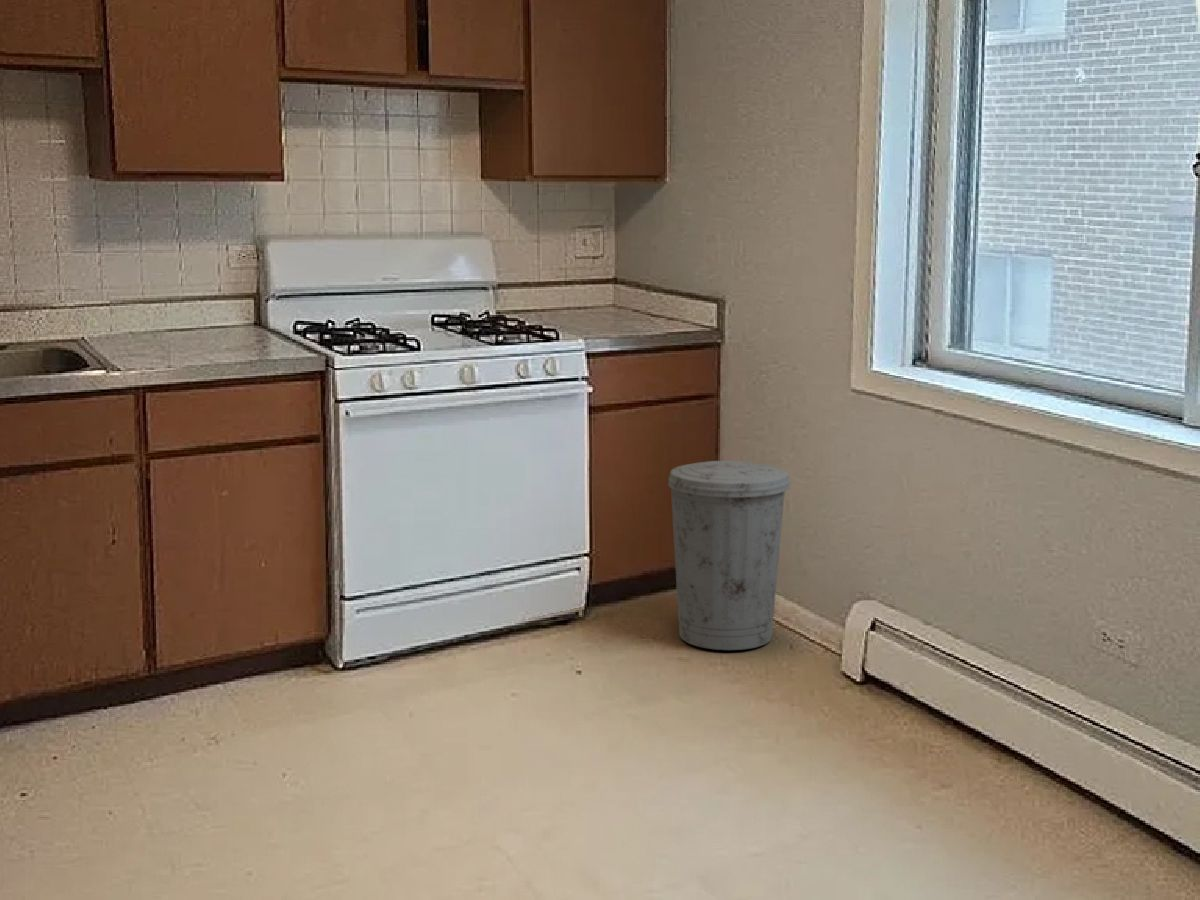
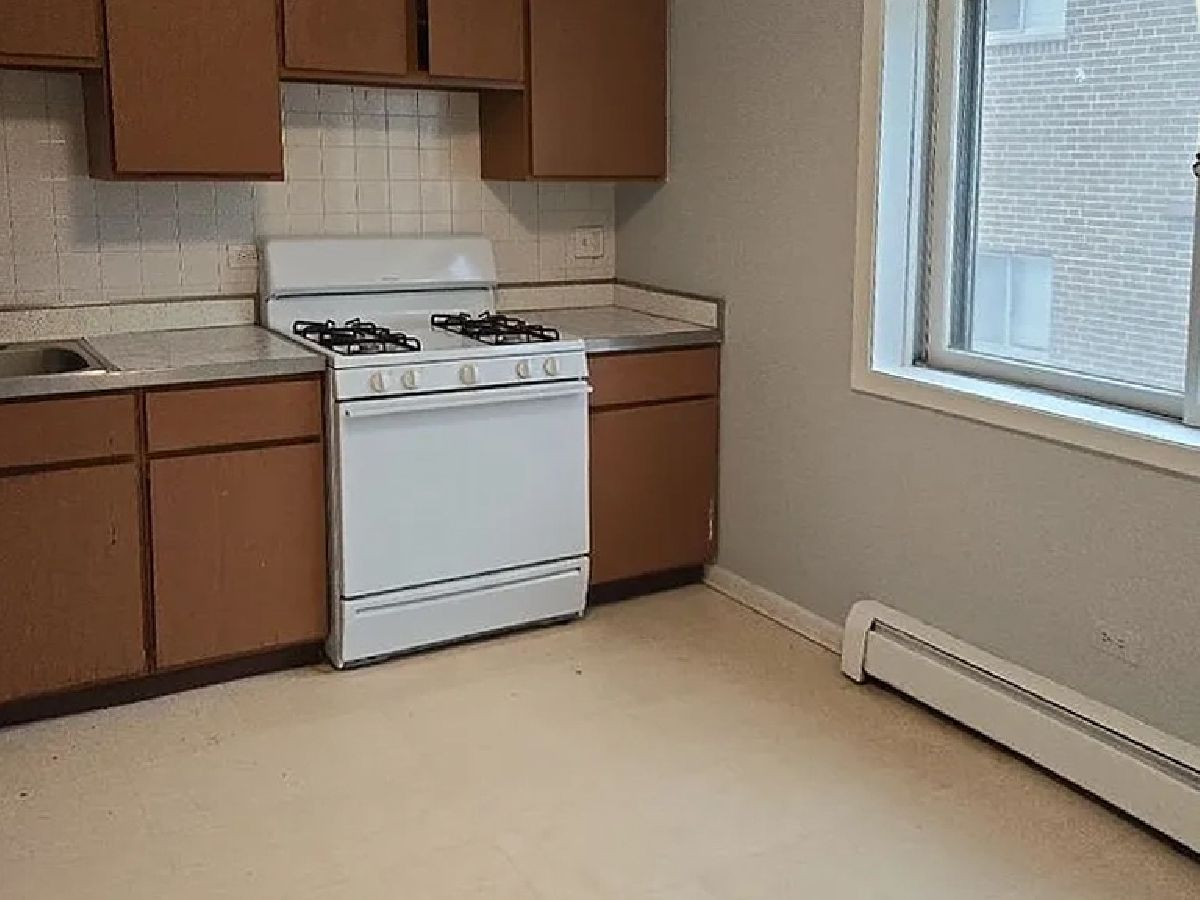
- trash can (727, 551)
